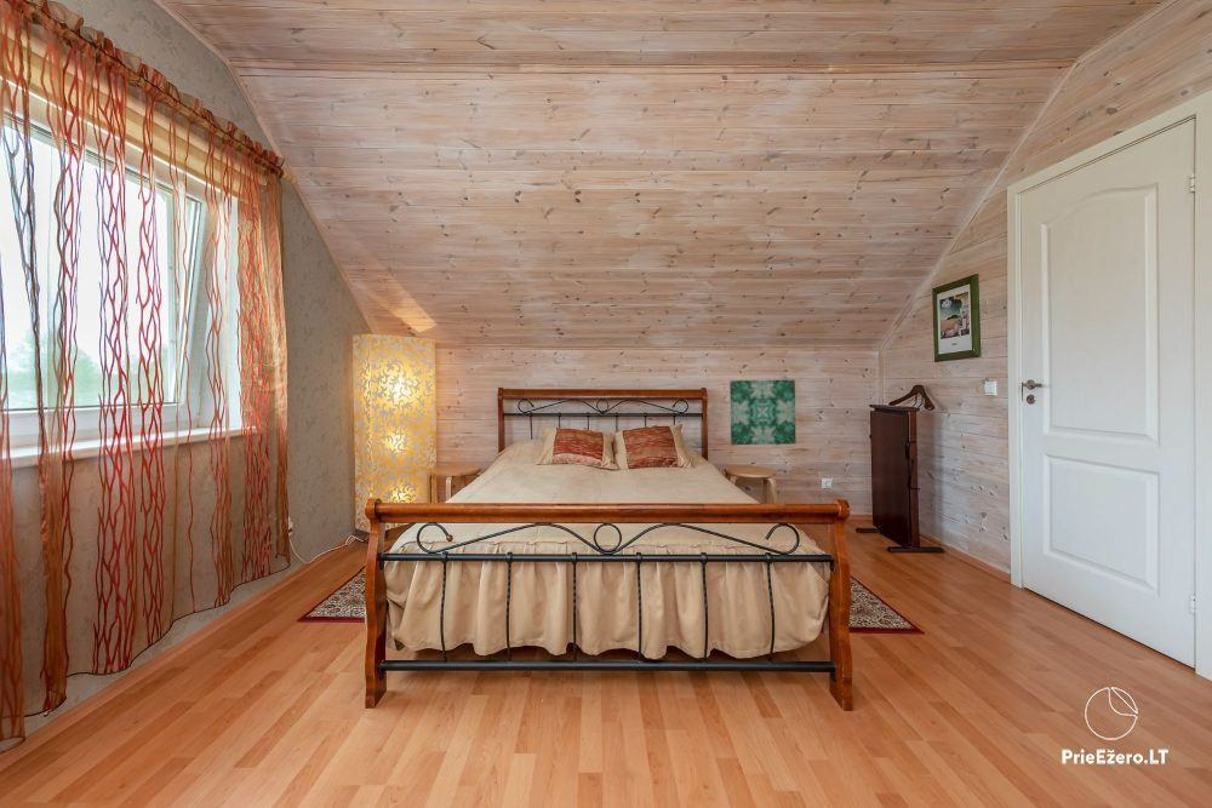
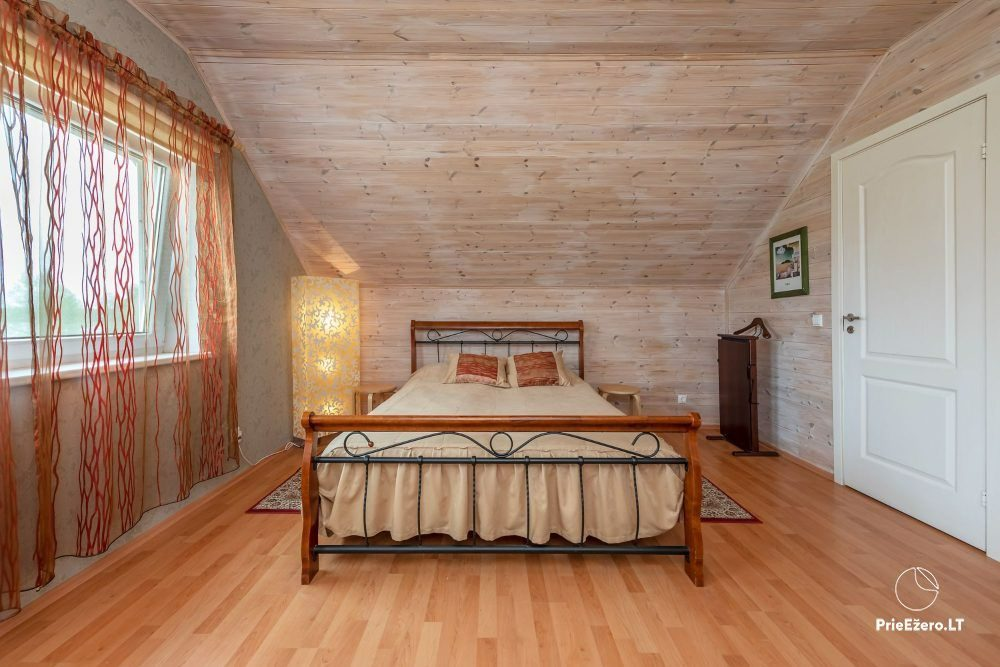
- wall art (762, 412)
